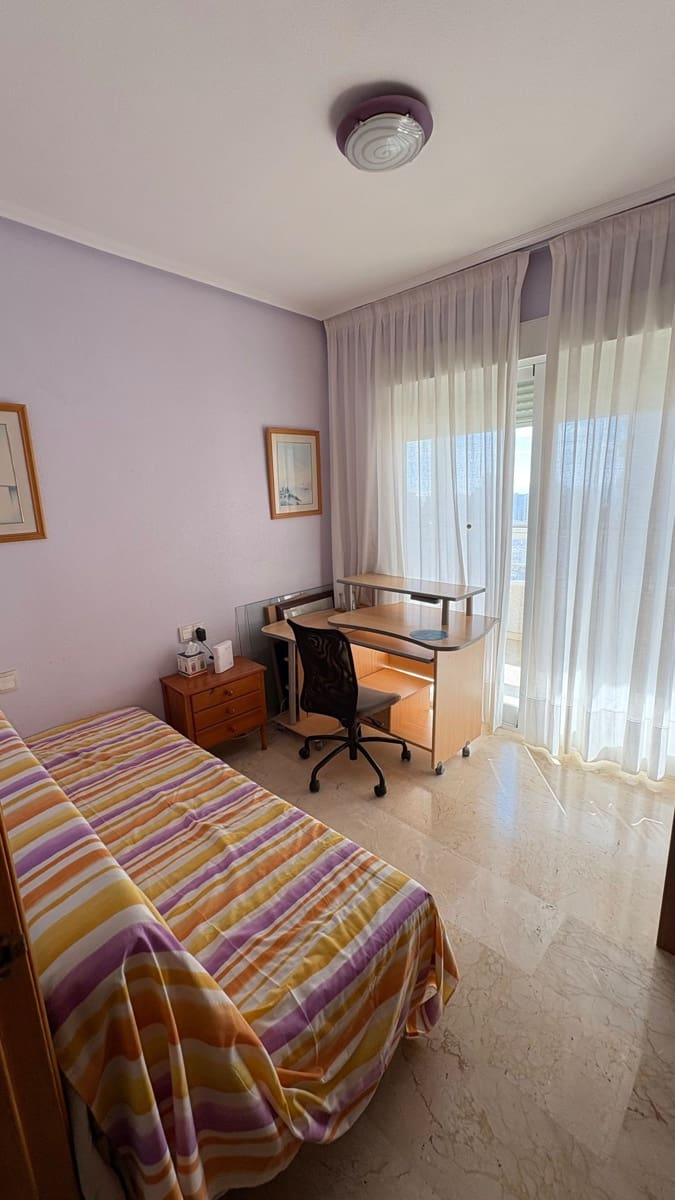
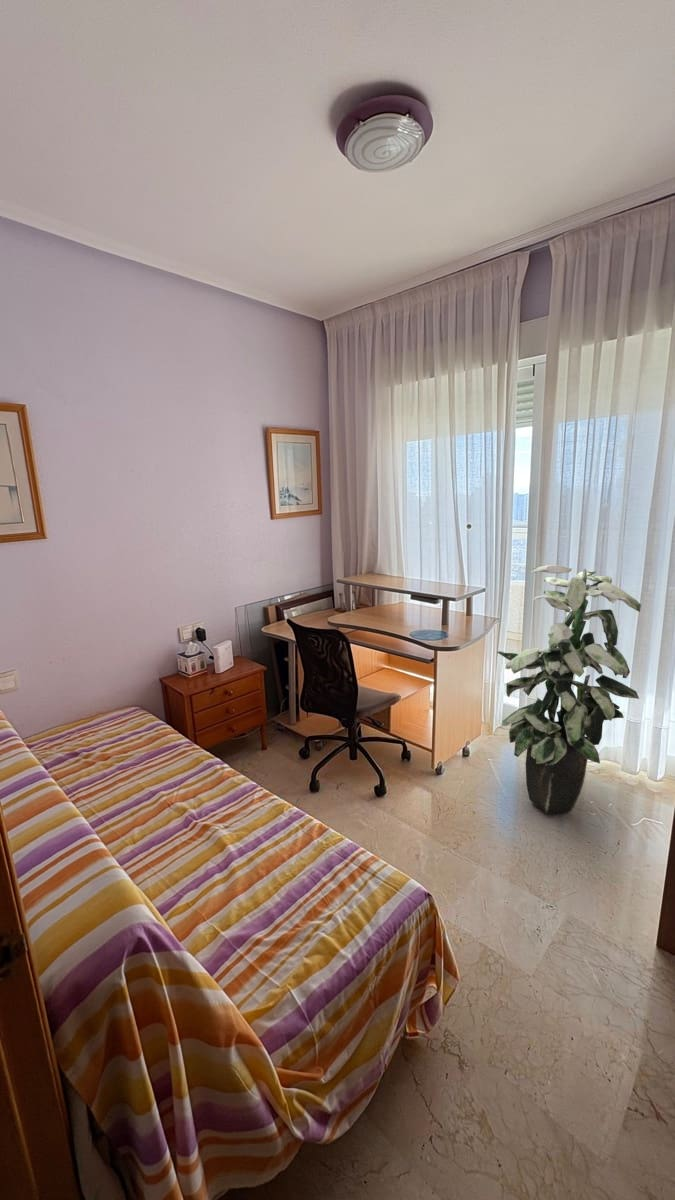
+ indoor plant (560, 687)
